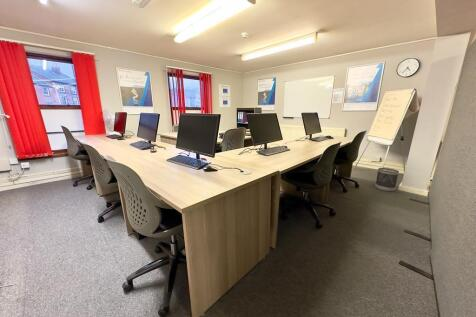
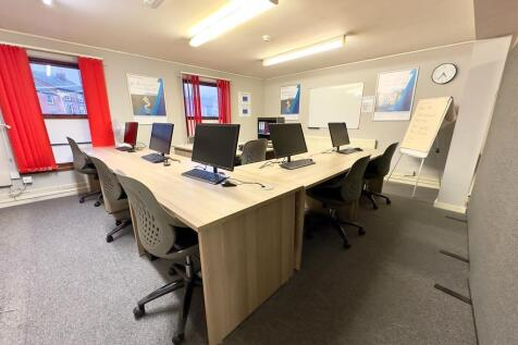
- wastebasket (386, 179)
